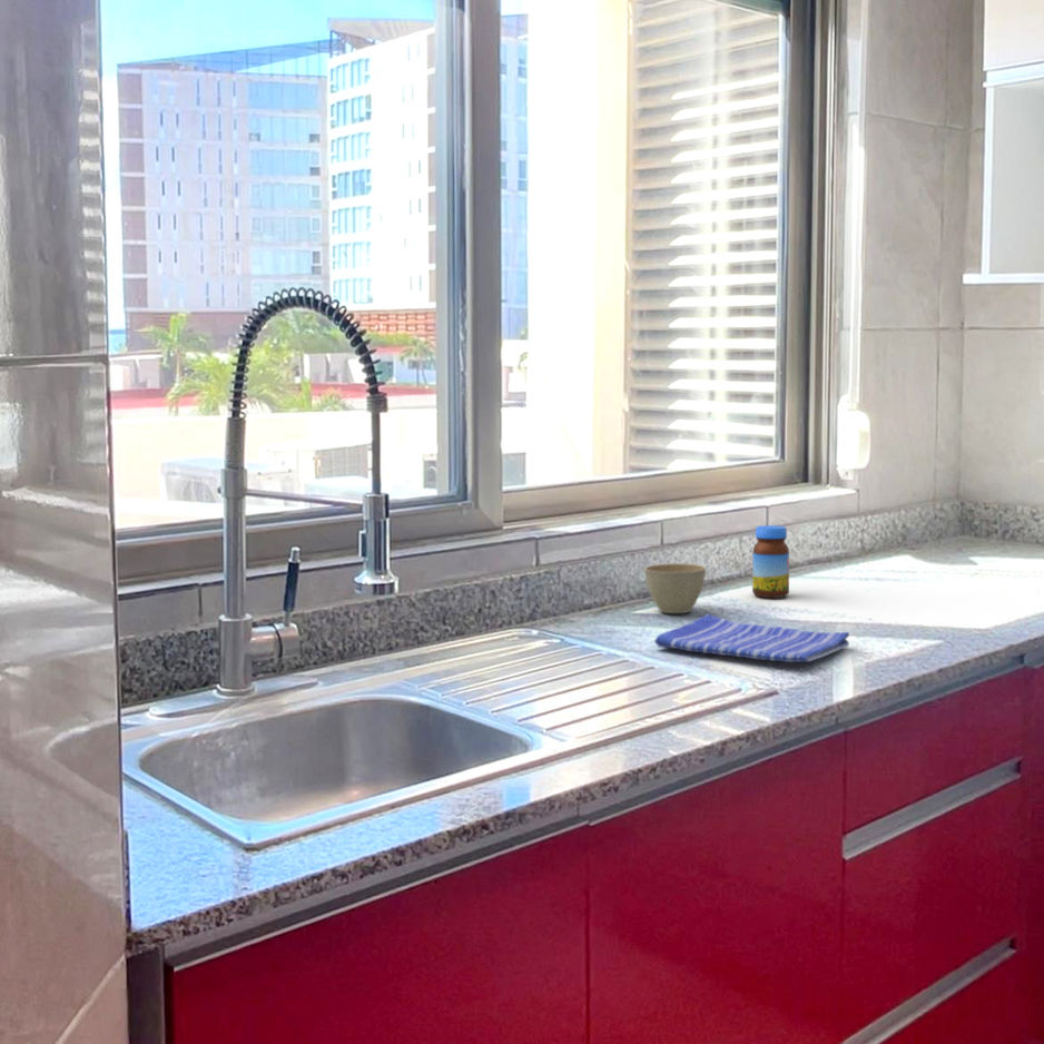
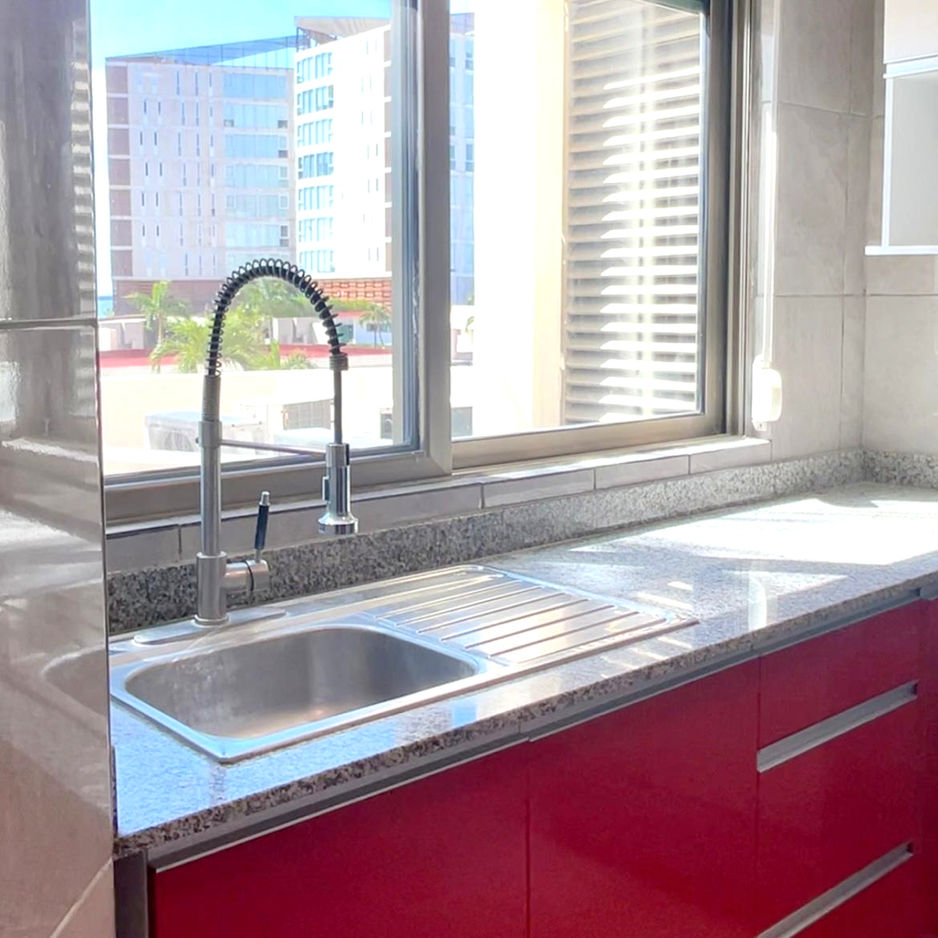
- dish towel (751, 638)
- flower pot (674, 589)
- jar (770, 560)
